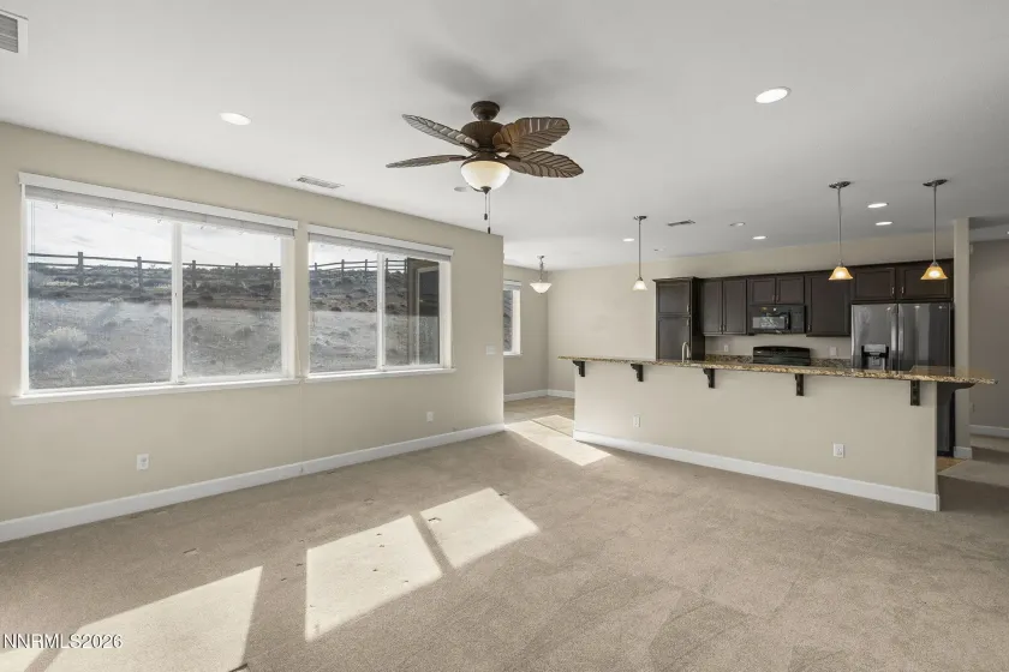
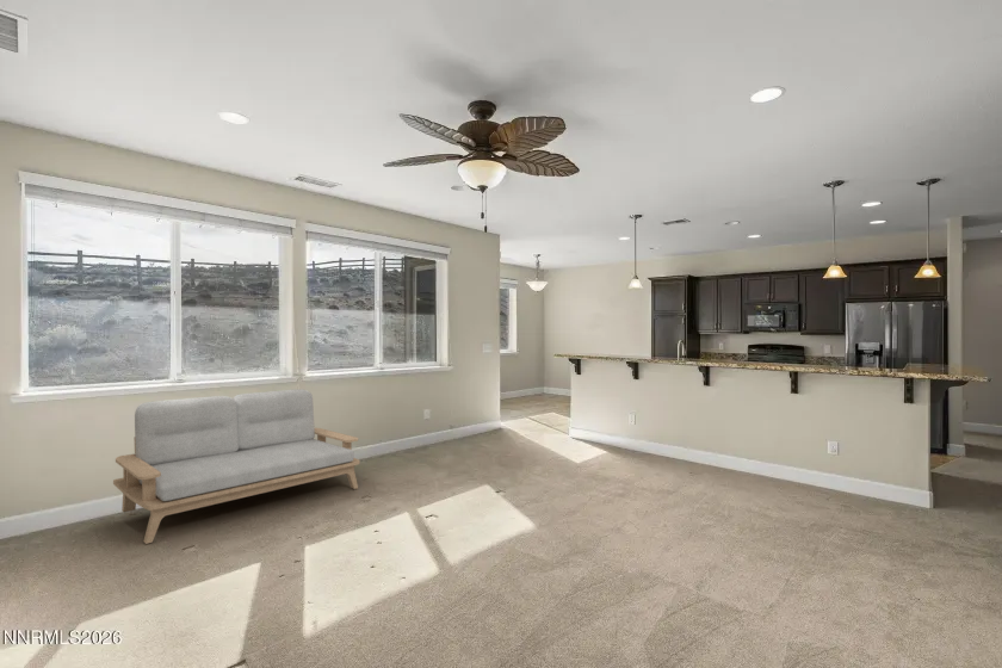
+ loveseat (247, 449)
